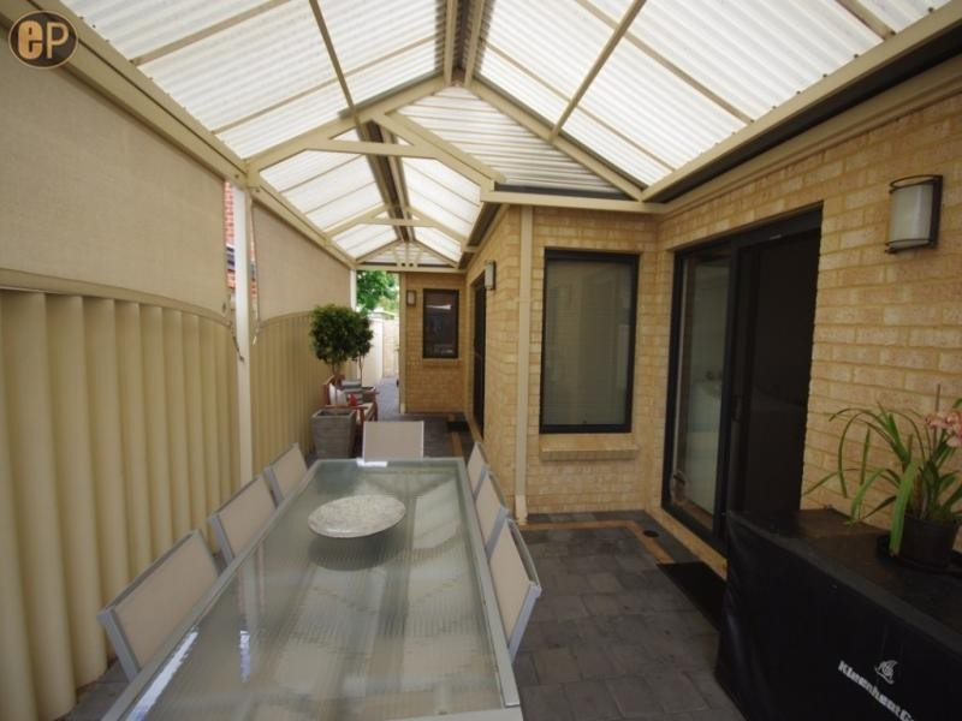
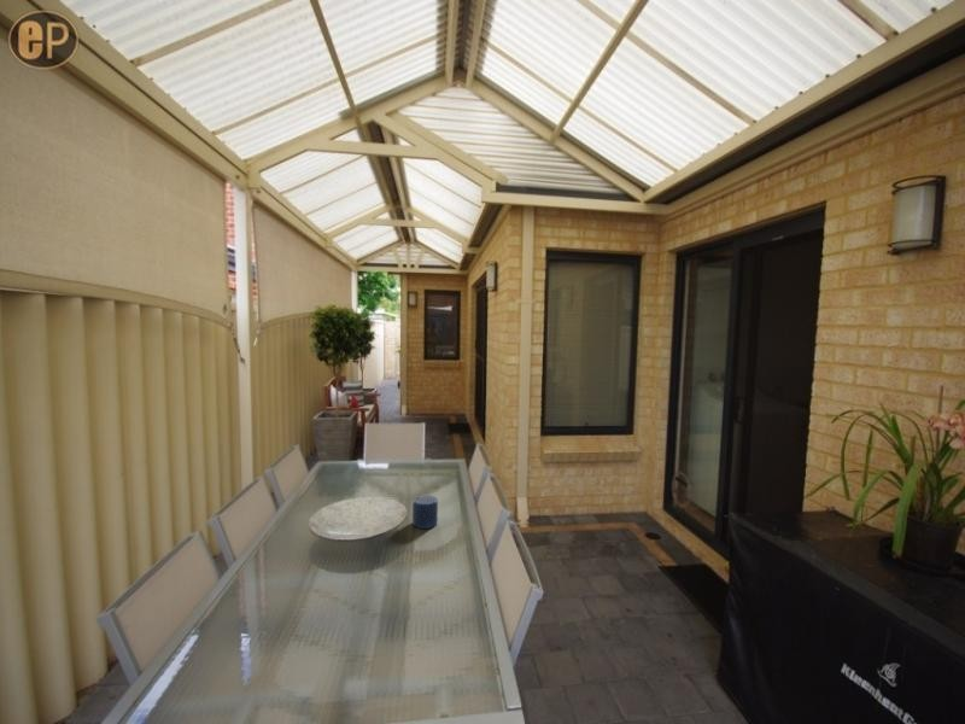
+ candle (425, 510)
